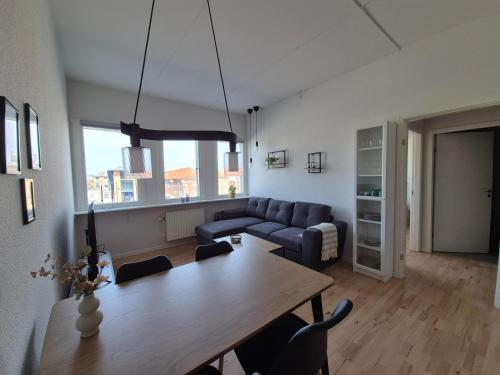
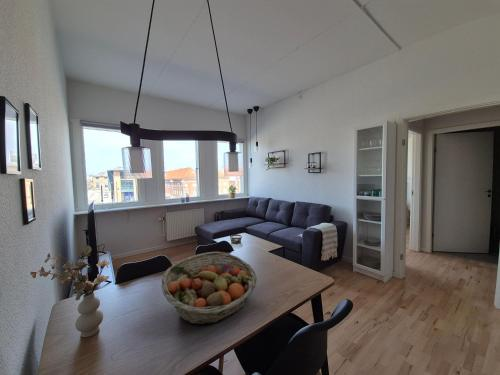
+ fruit basket (211, 283)
